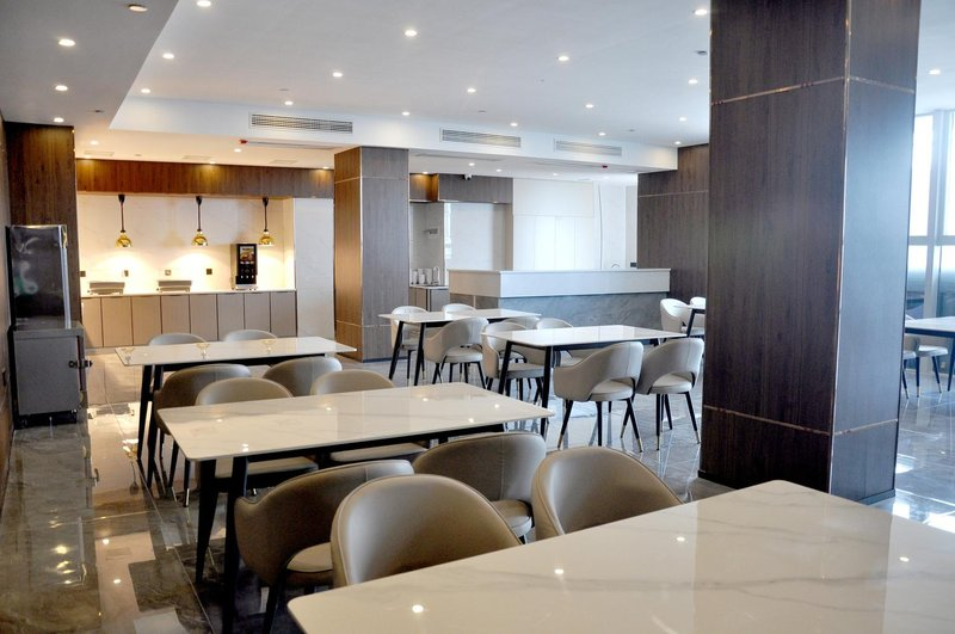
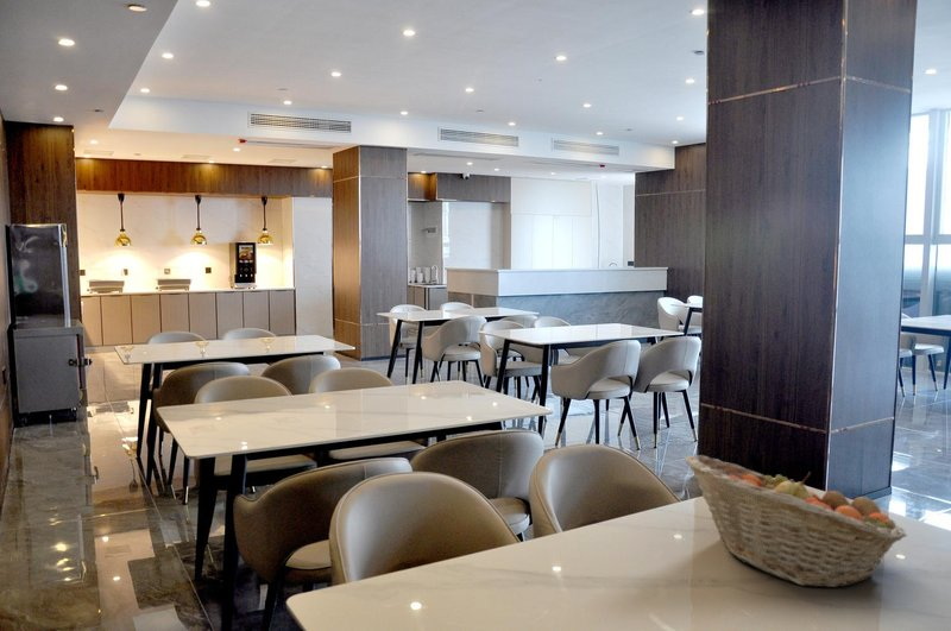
+ fruit basket (786, 510)
